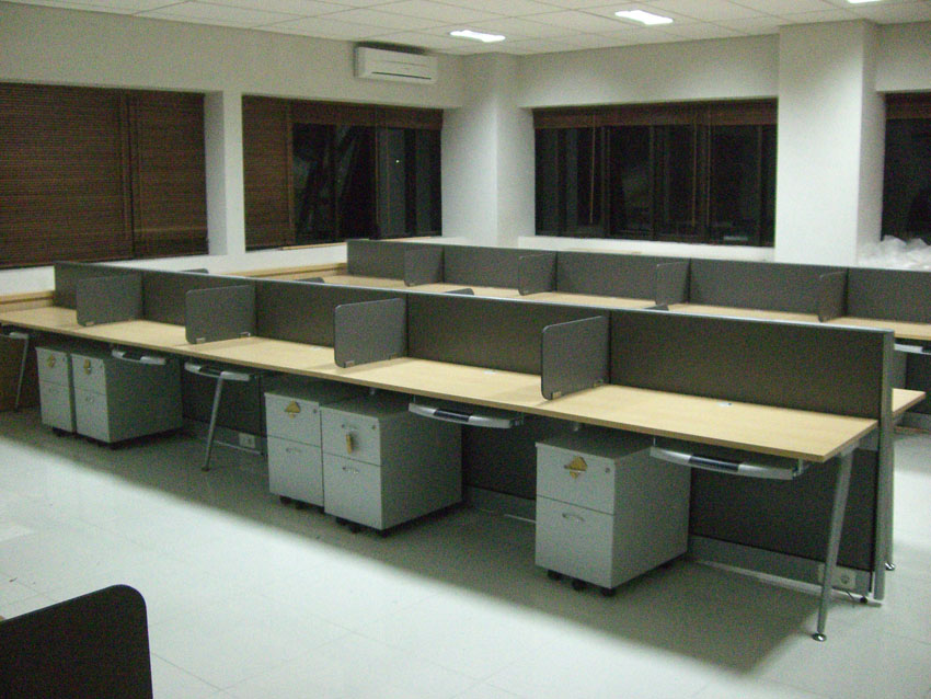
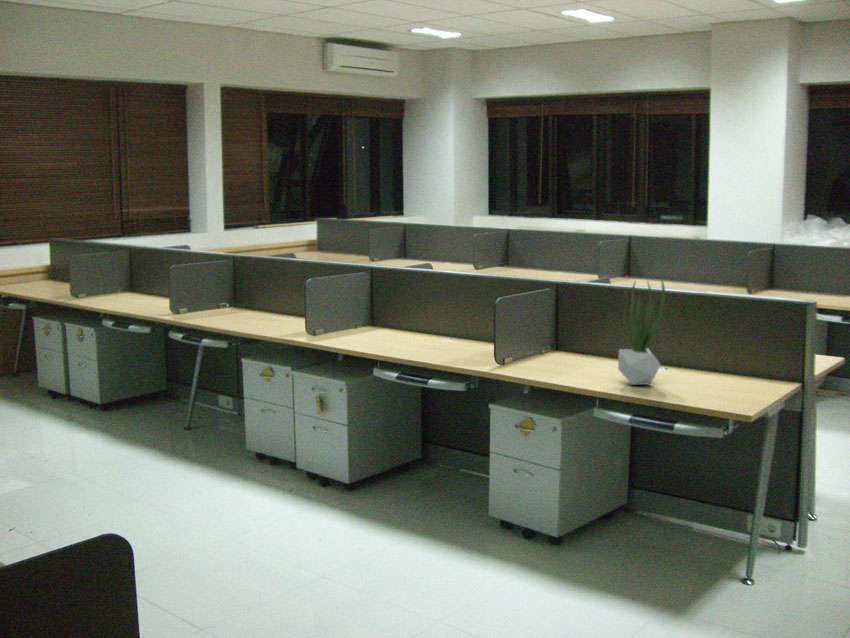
+ potted plant (643, 331)
